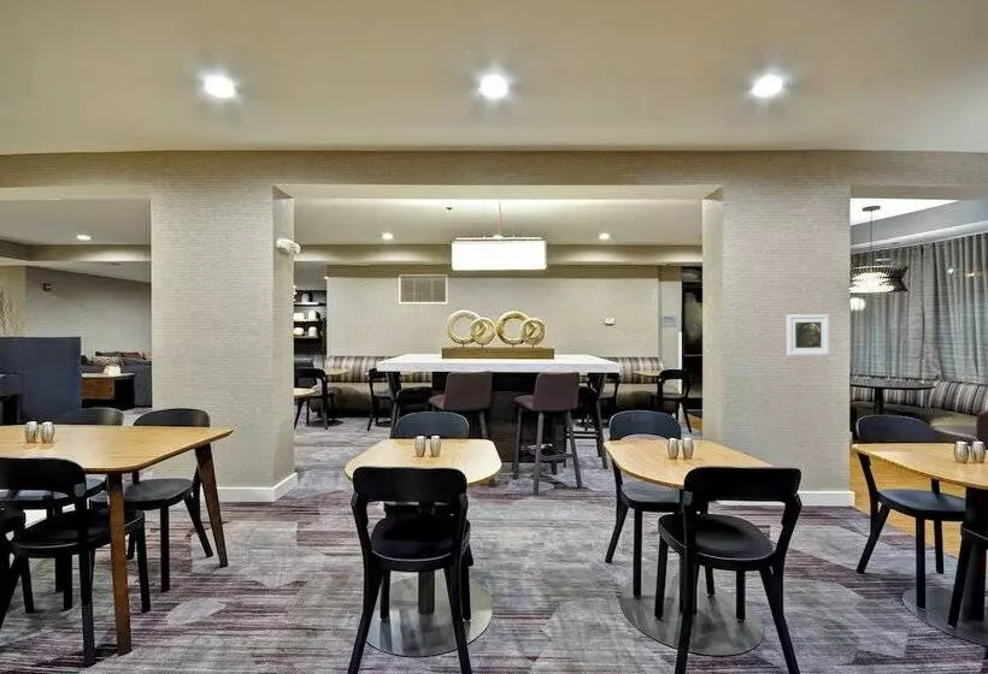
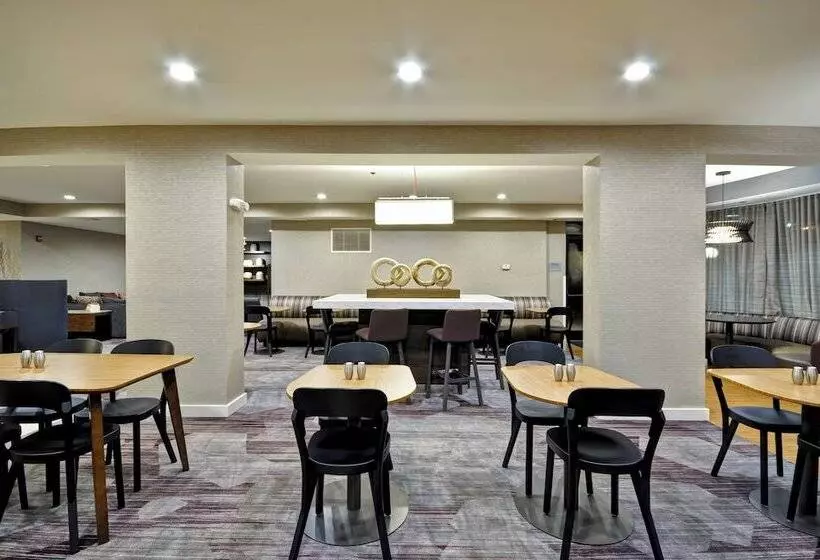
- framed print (807, 335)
